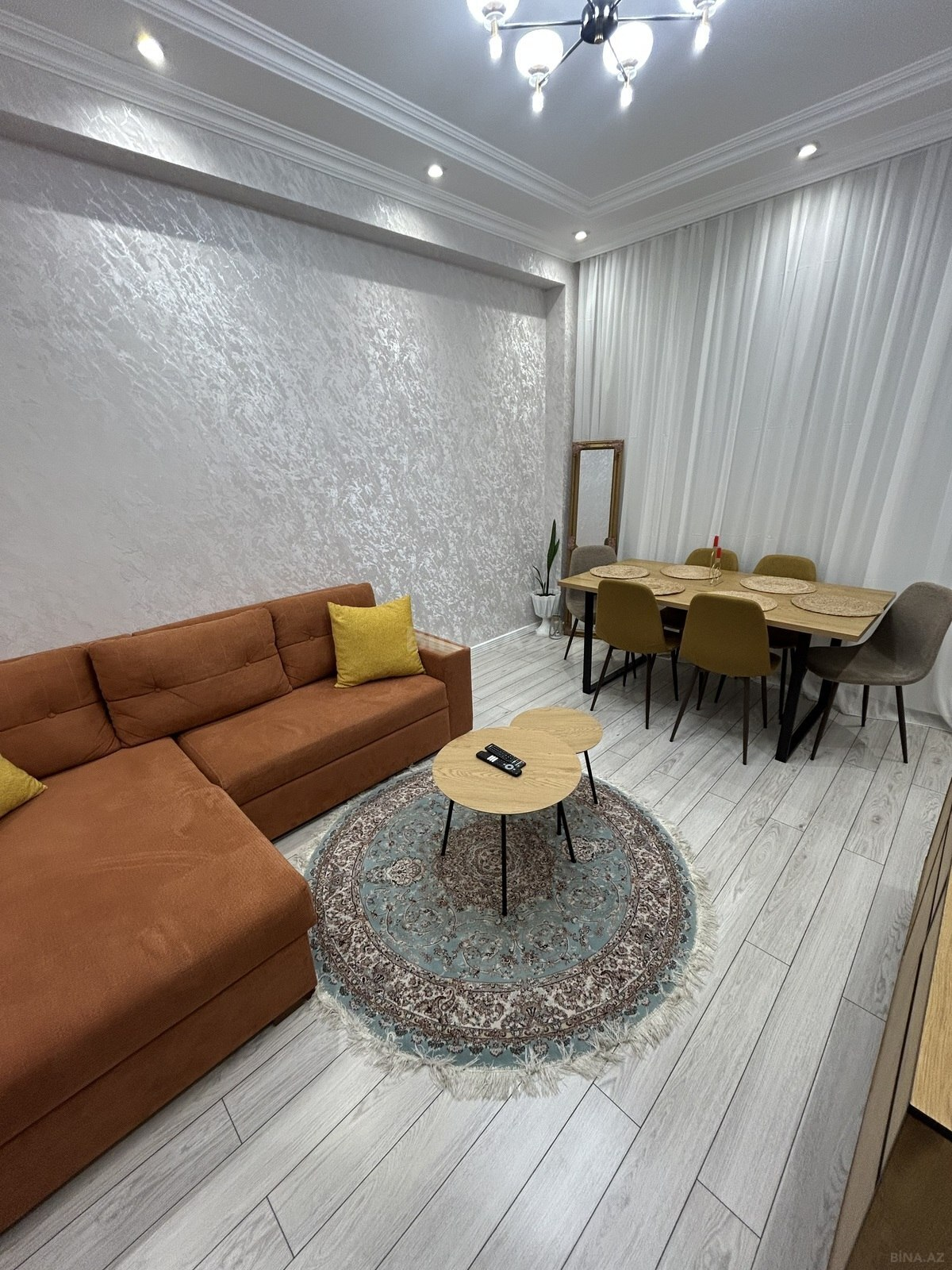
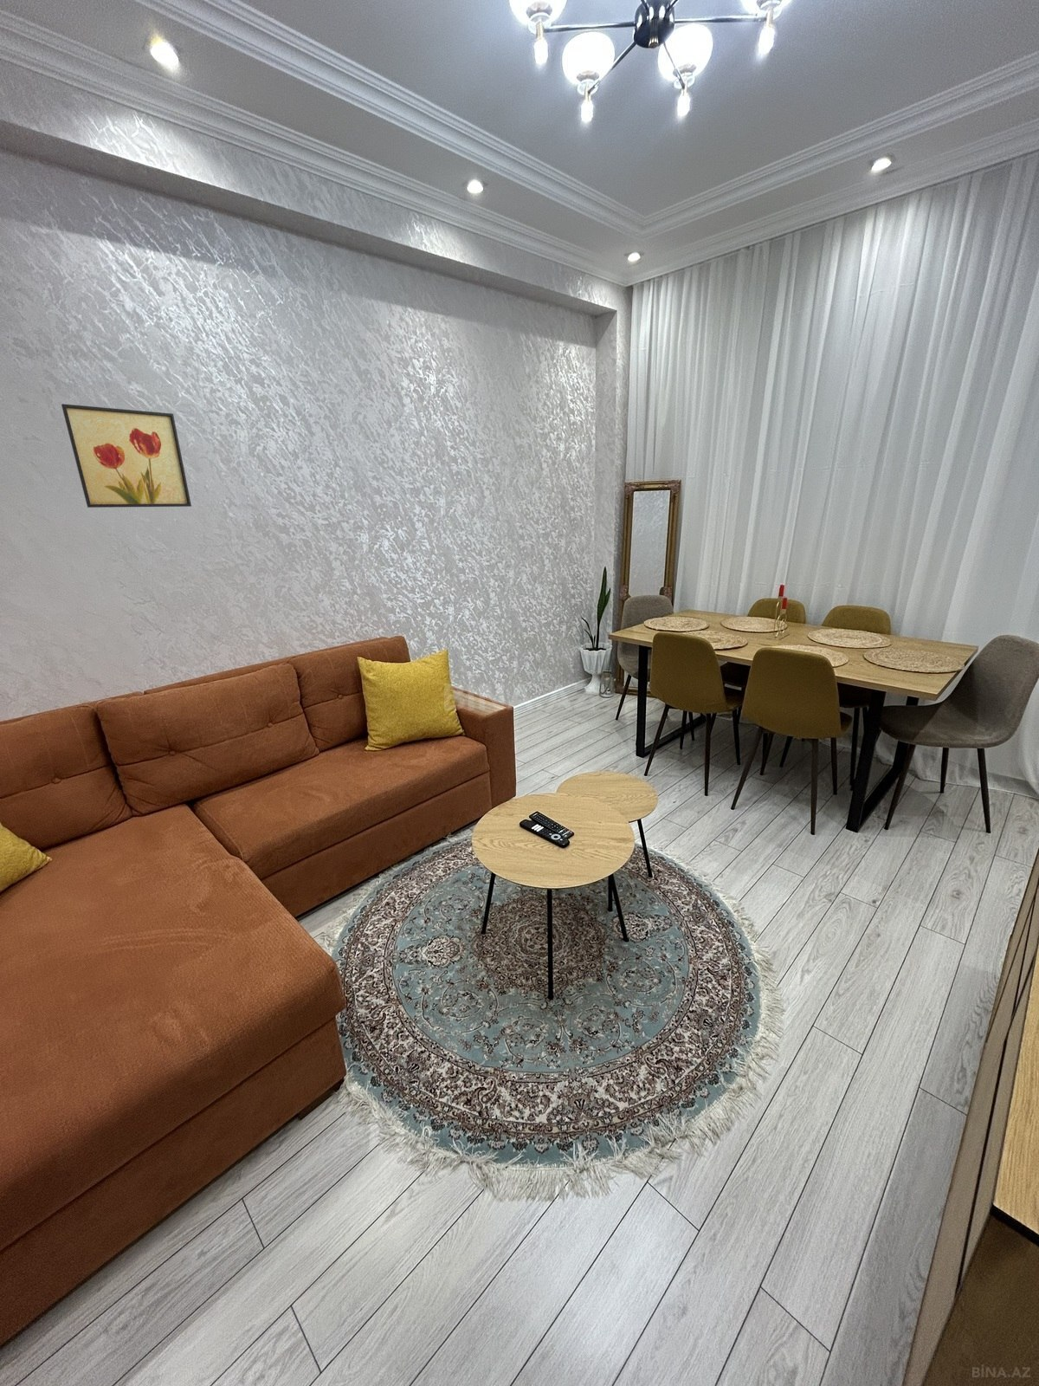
+ wall art (131, 459)
